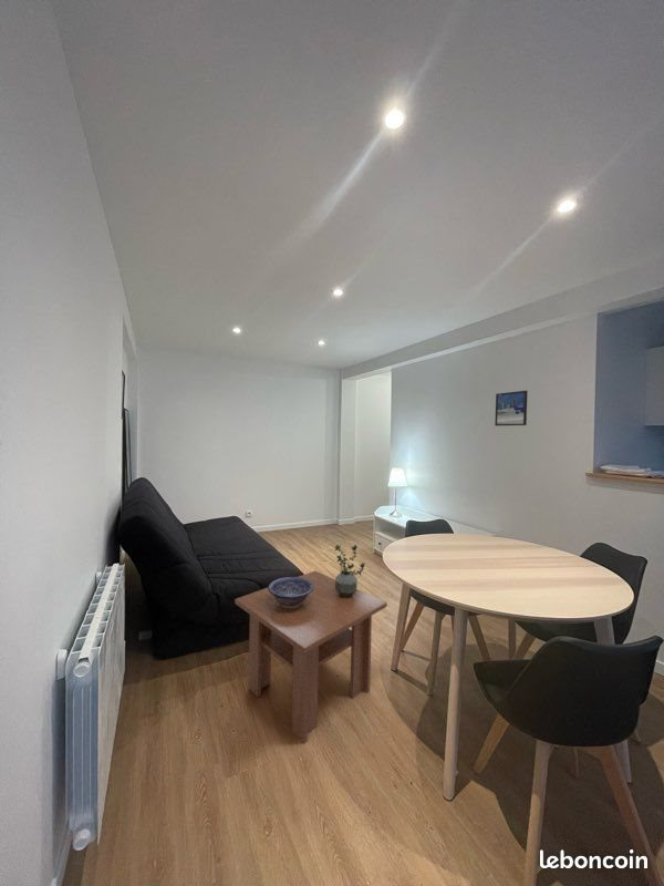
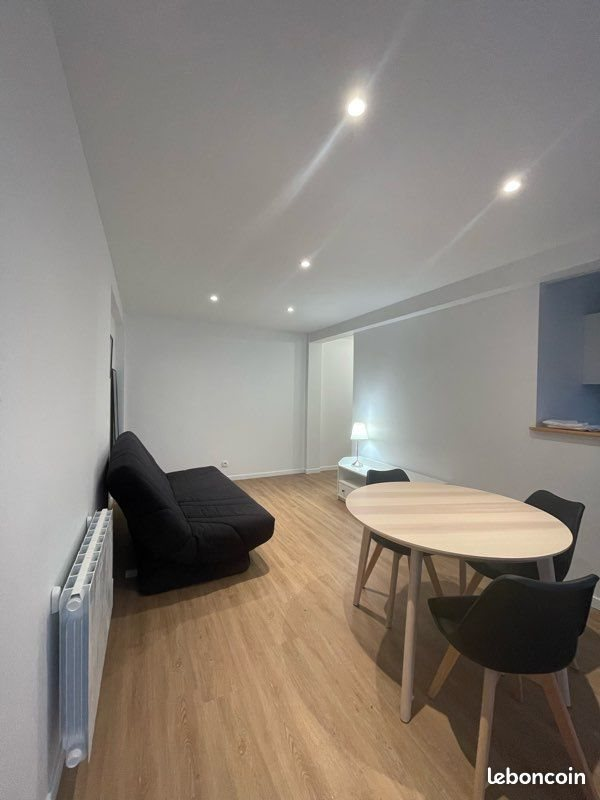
- decorative bowl (291, 594)
- coffee table (310, 645)
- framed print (510, 409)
- potted plant (349, 568)
